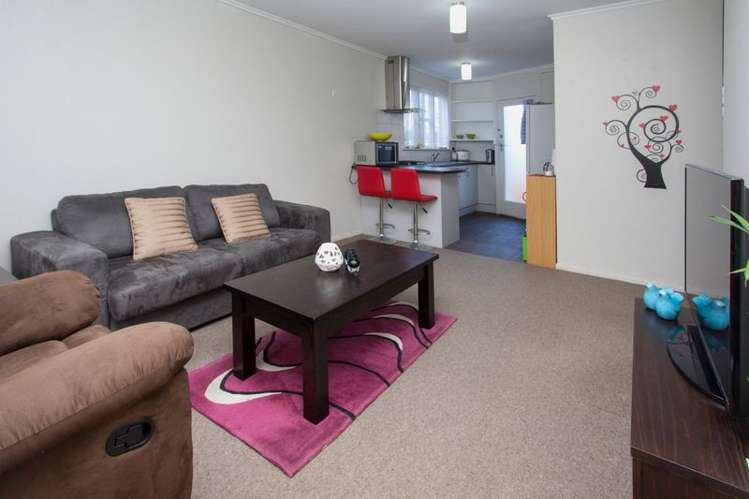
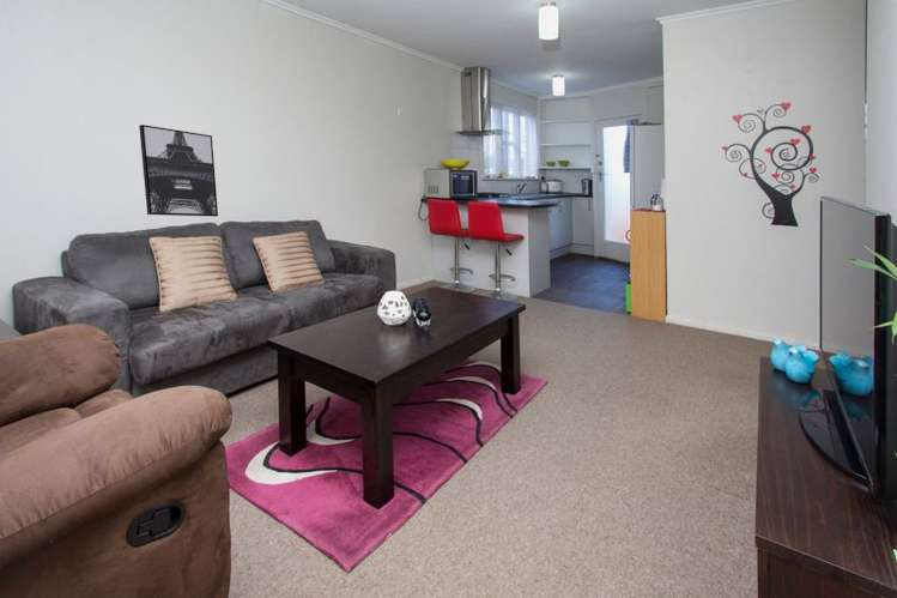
+ wall art (181, 173)
